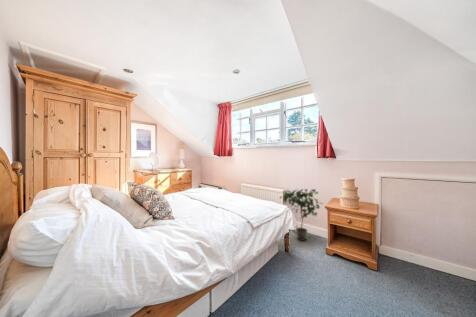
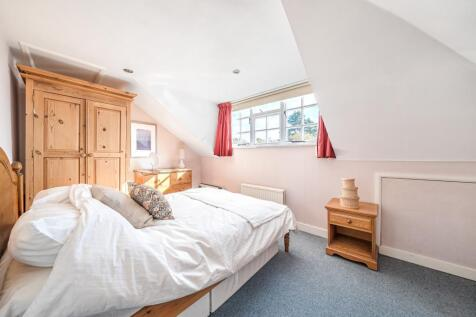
- potted plant (301, 213)
